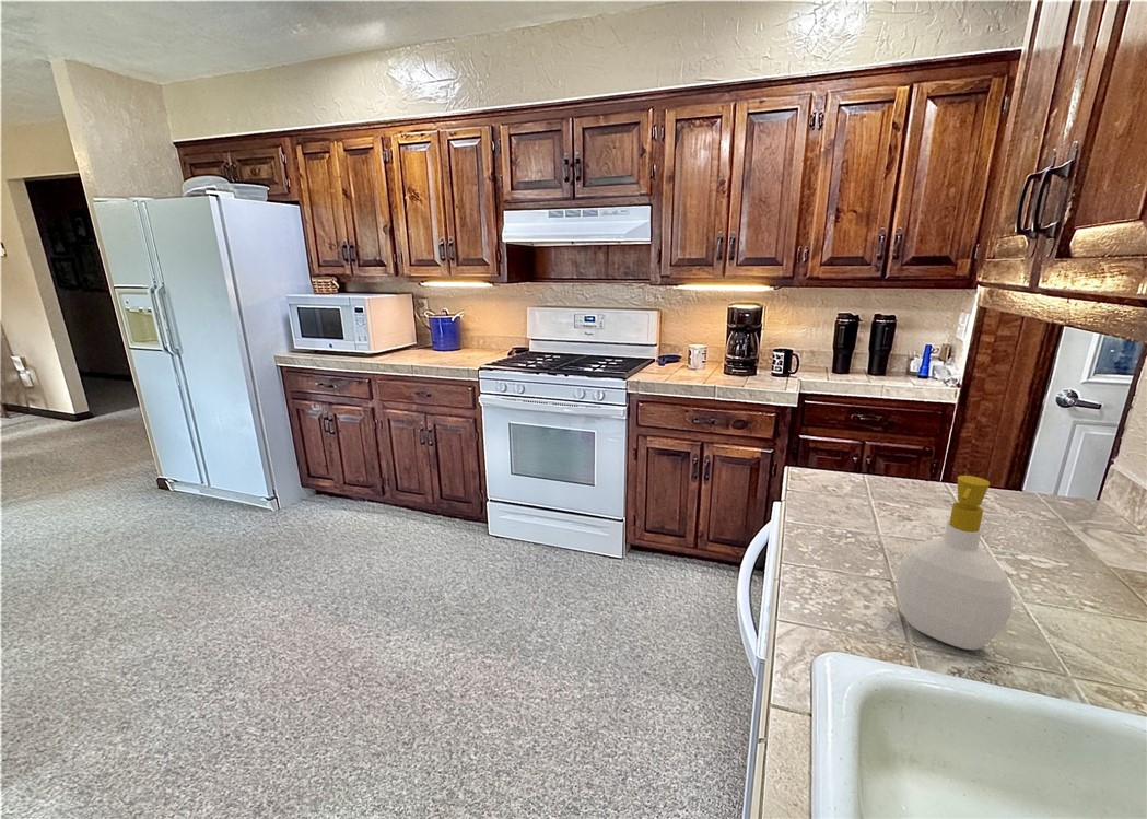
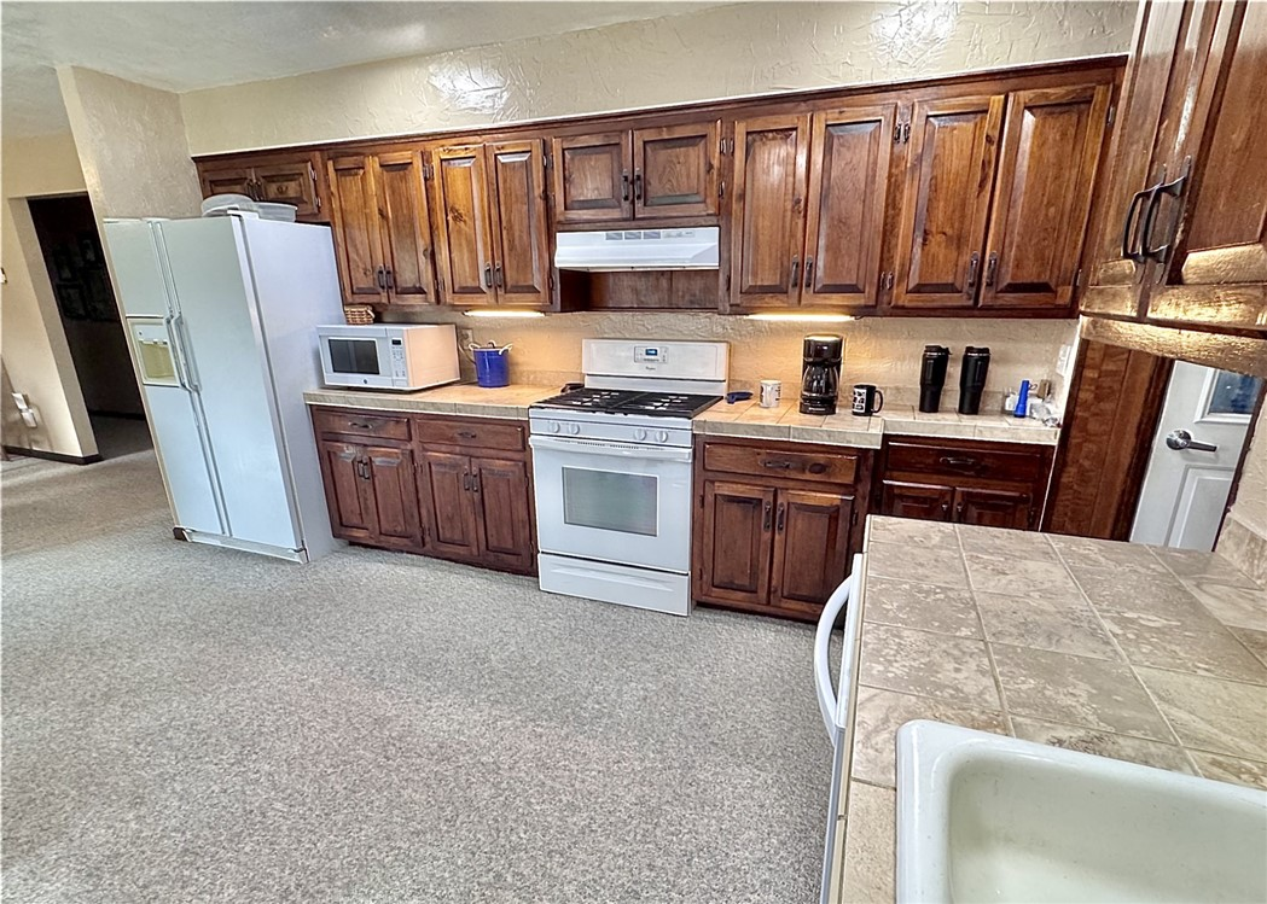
- soap bottle (956, 561)
